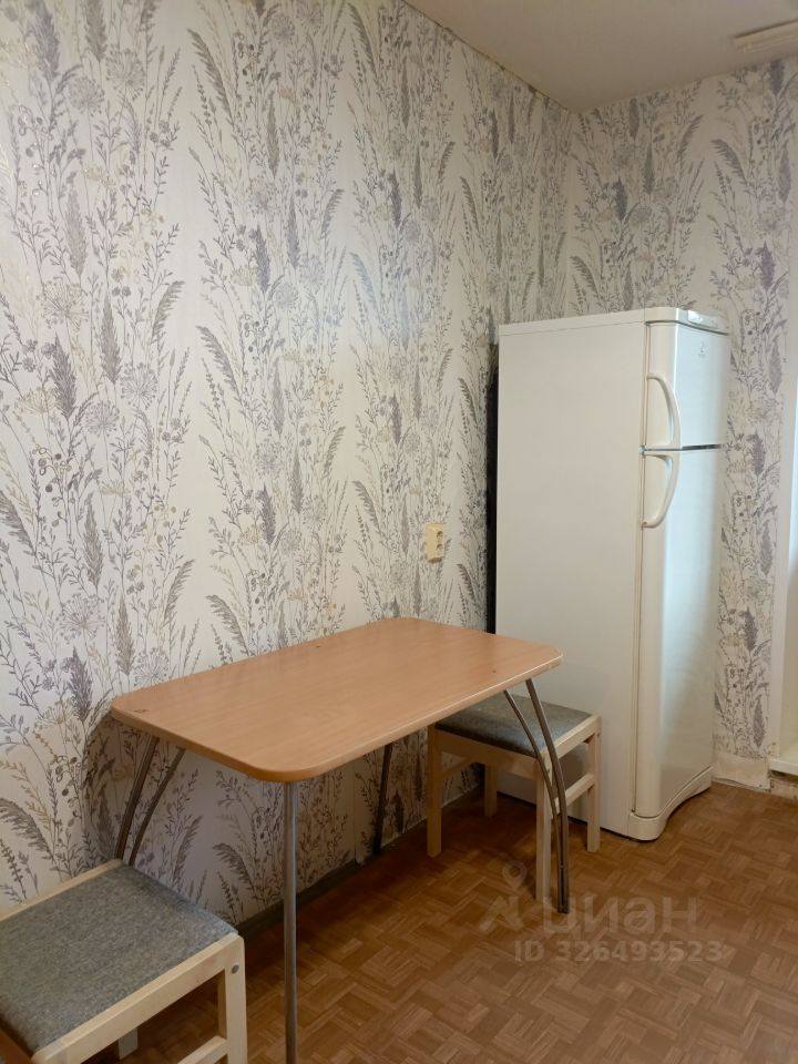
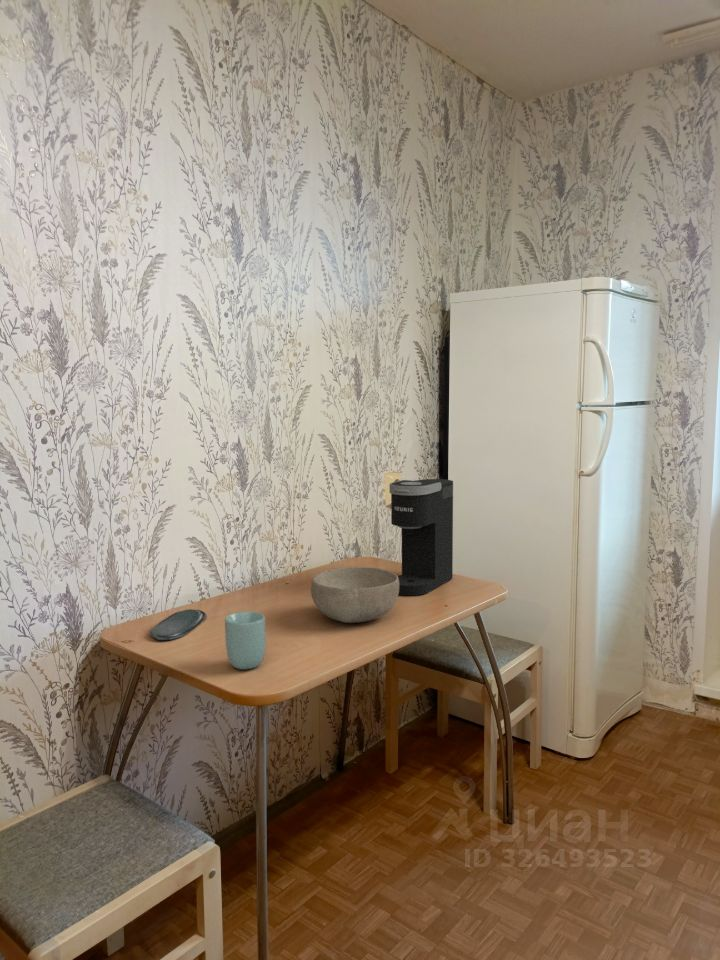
+ cup (245, 641)
+ oval tray (179, 623)
+ bowl (355, 597)
+ coffee maker (422, 532)
